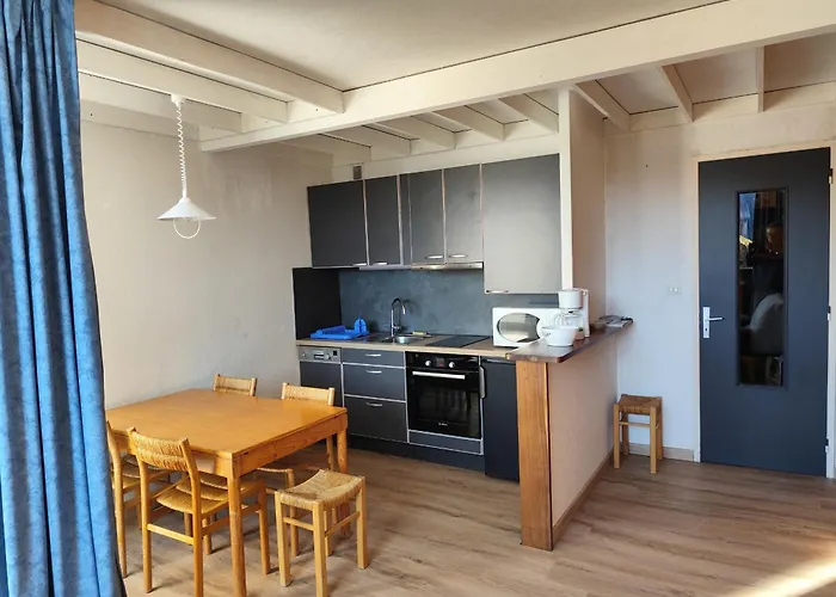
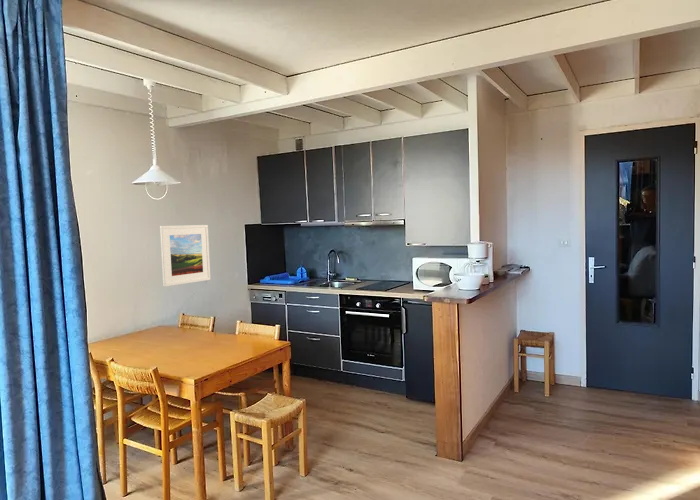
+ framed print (186, 254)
